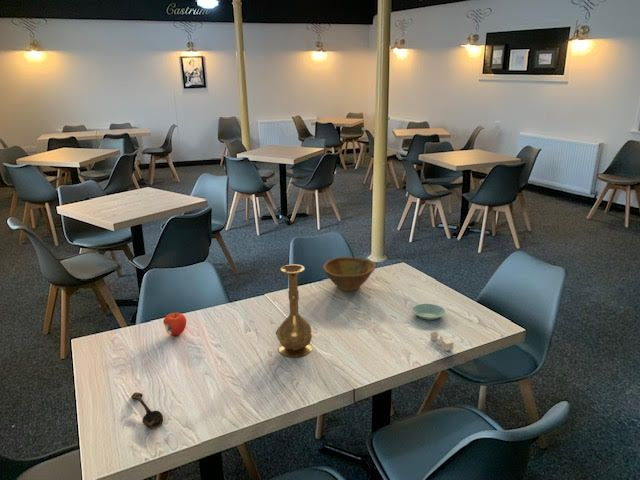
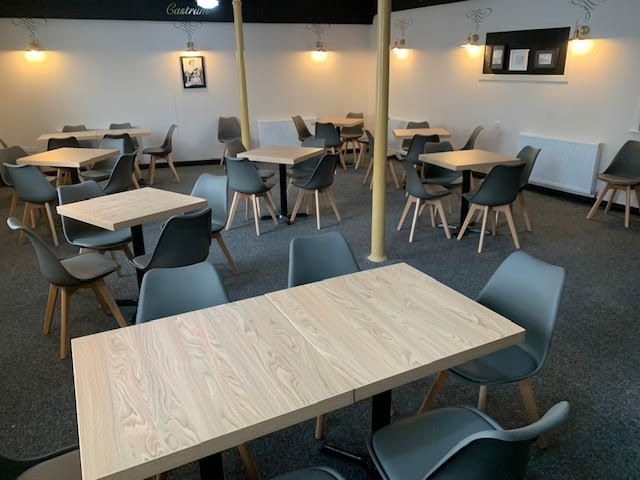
- spoon (146, 408)
- bowl (349, 276)
- salt and pepper shaker set (440, 340)
- saucer (428, 313)
- vase (294, 309)
- apple (175, 323)
